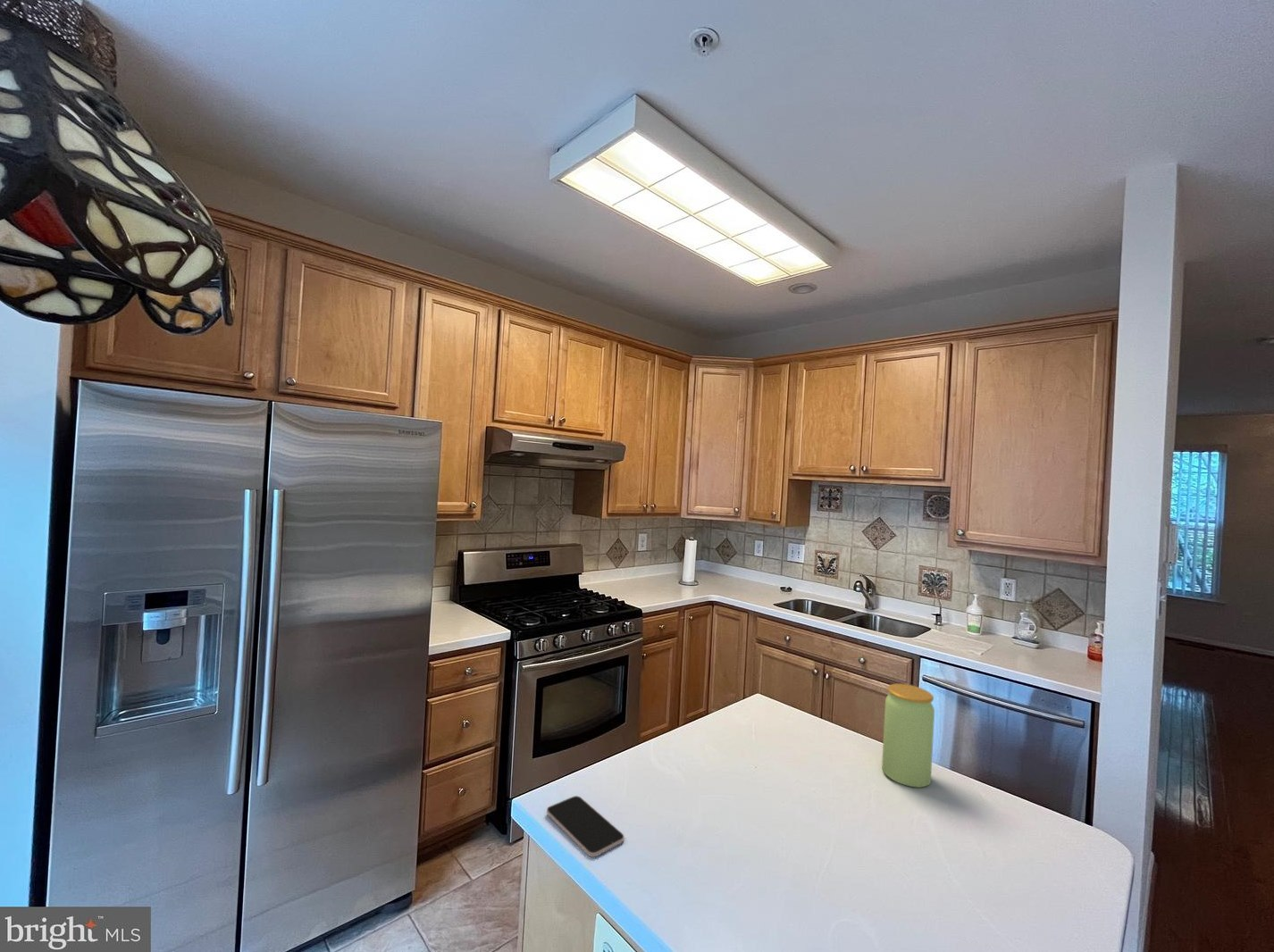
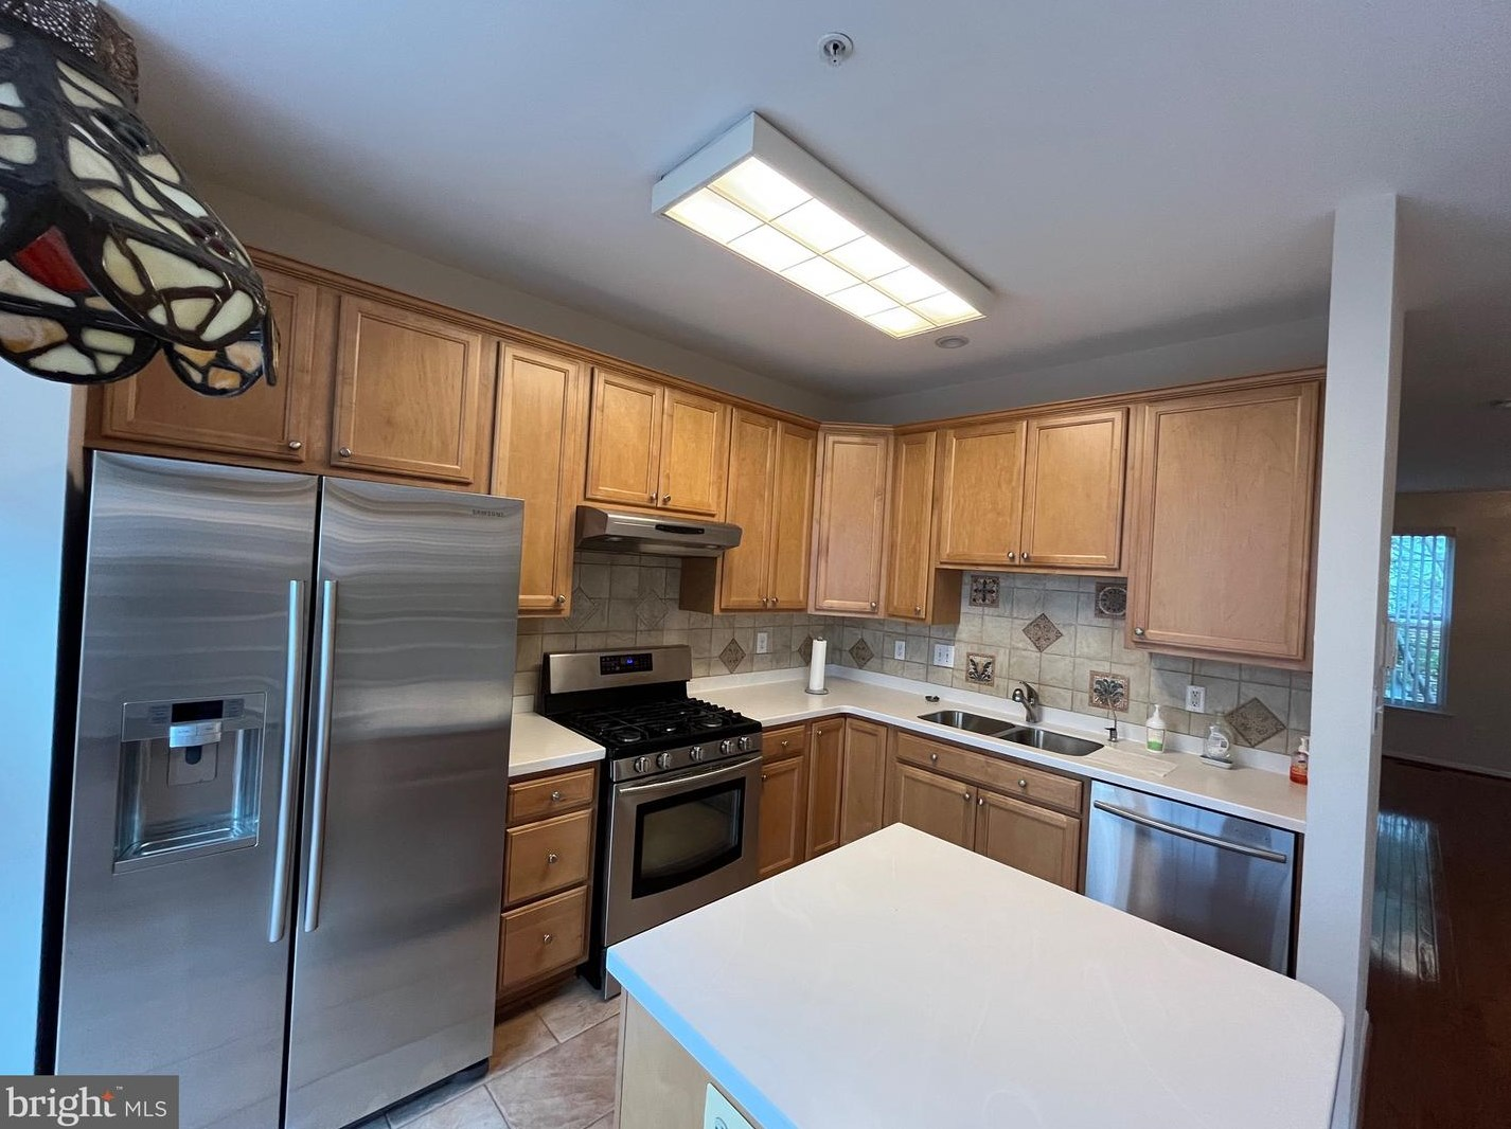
- jar (908, 733)
- smartphone (583, 823)
